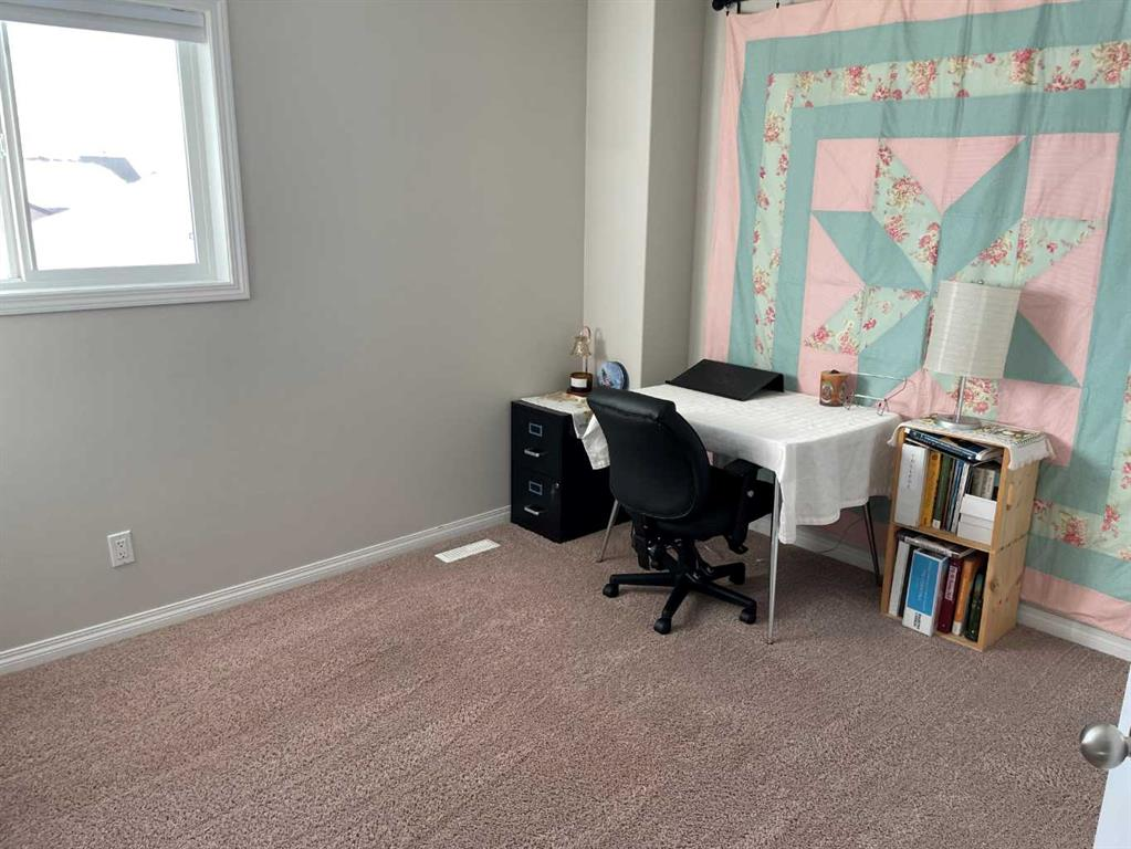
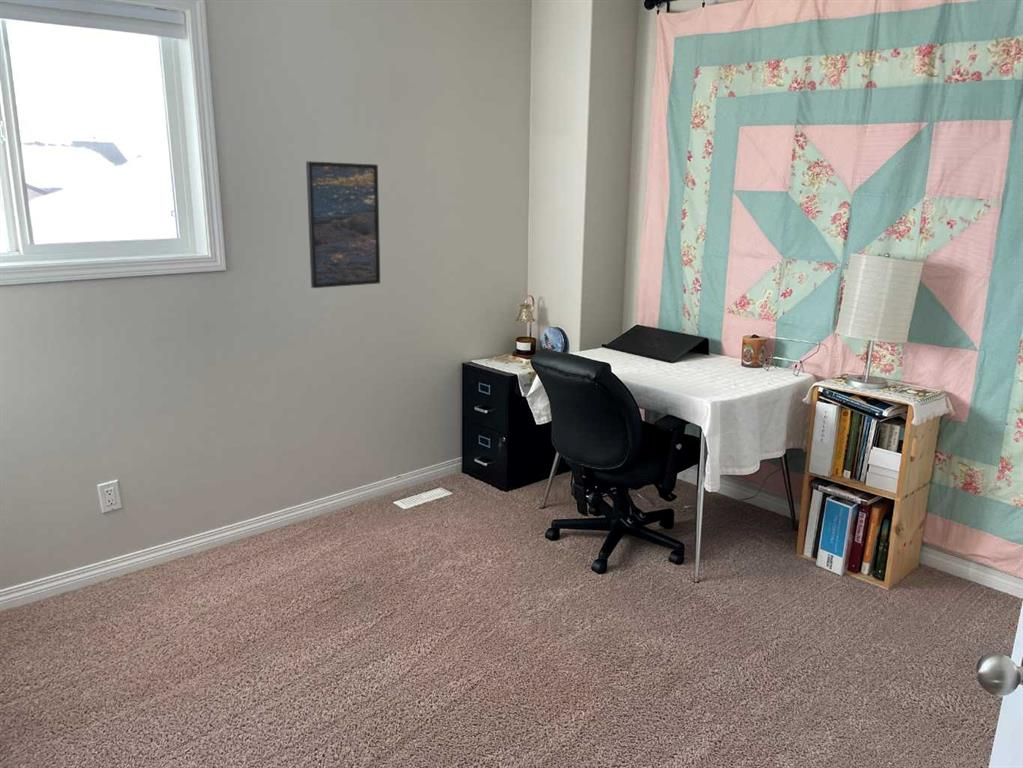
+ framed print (344, 225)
